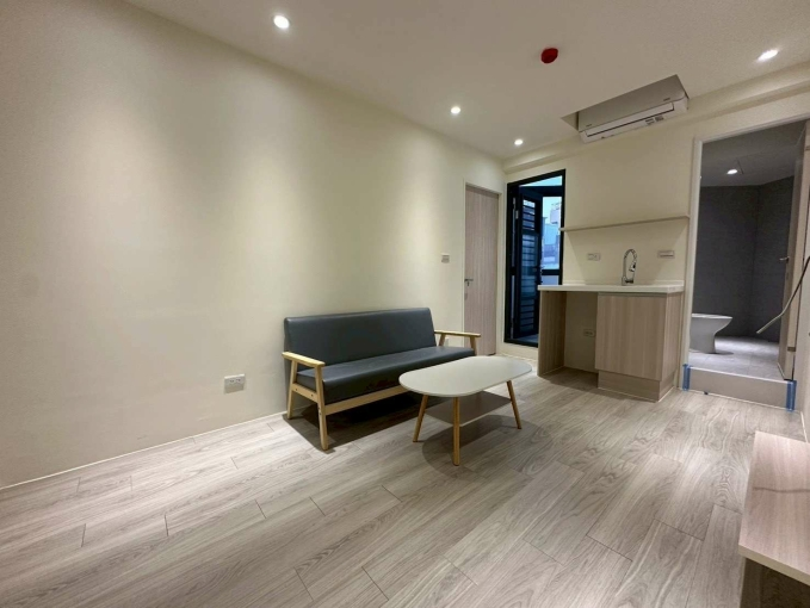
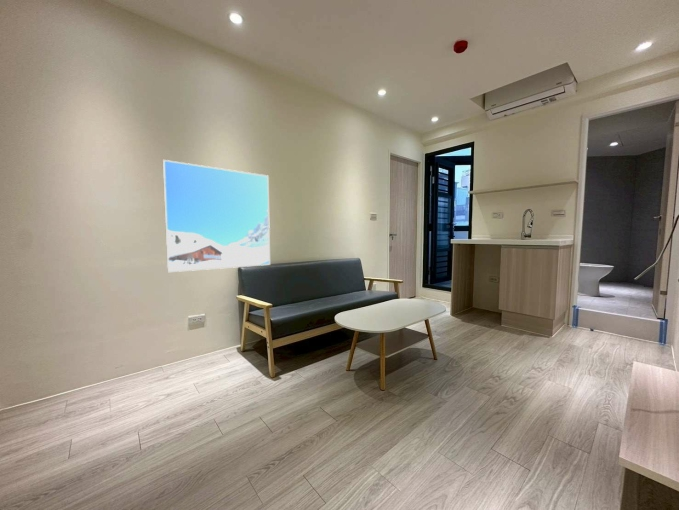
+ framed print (223, 219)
